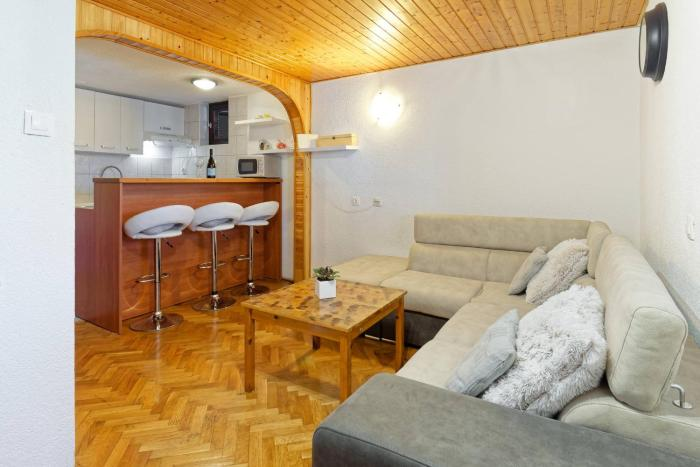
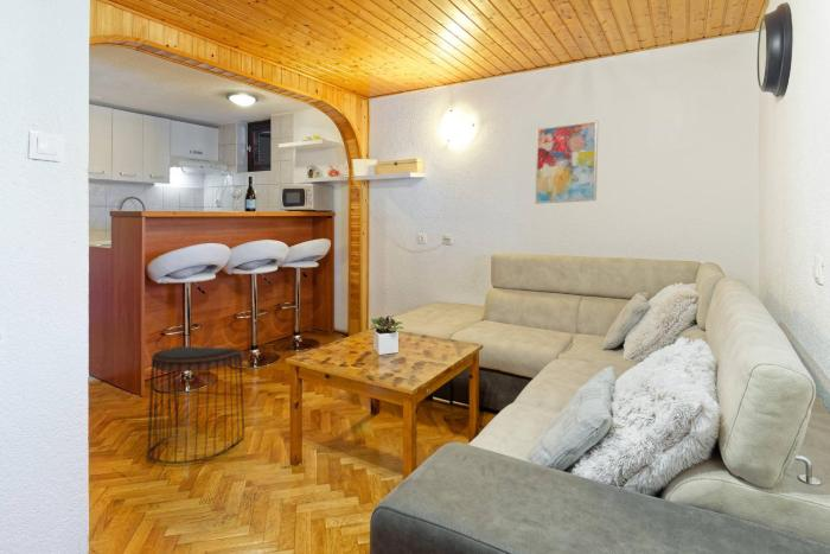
+ stool (187, 400)
+ wall art (566, 163)
